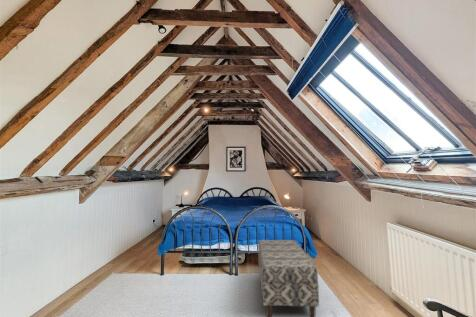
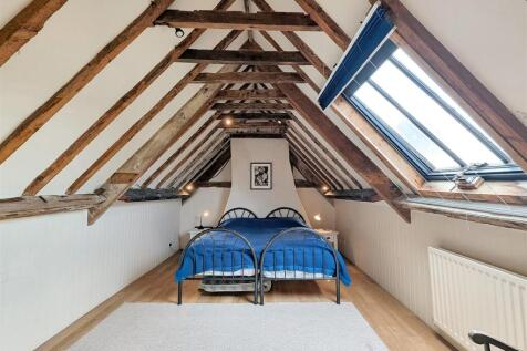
- bench (282, 273)
